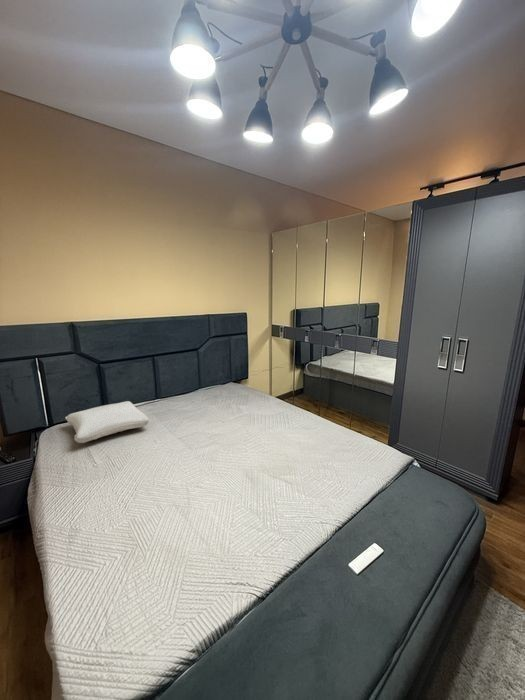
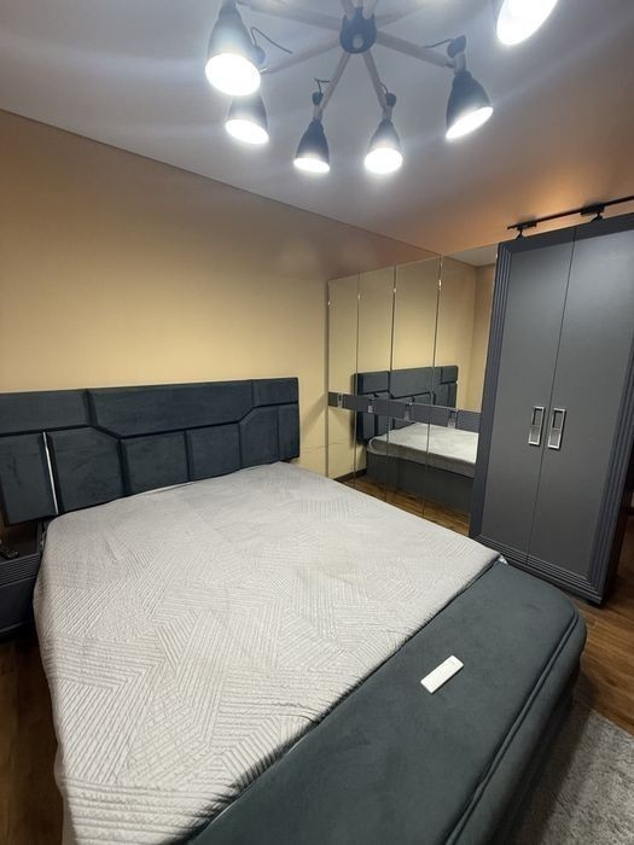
- pillow (107, 419)
